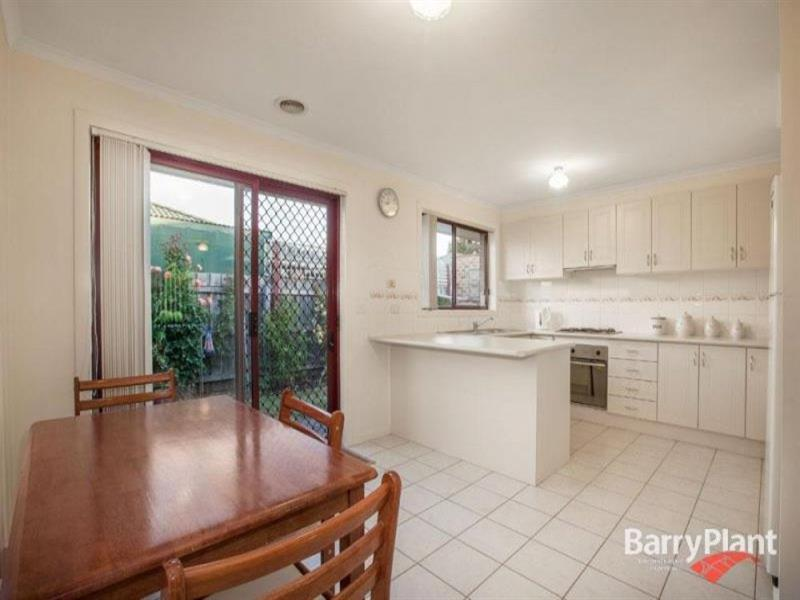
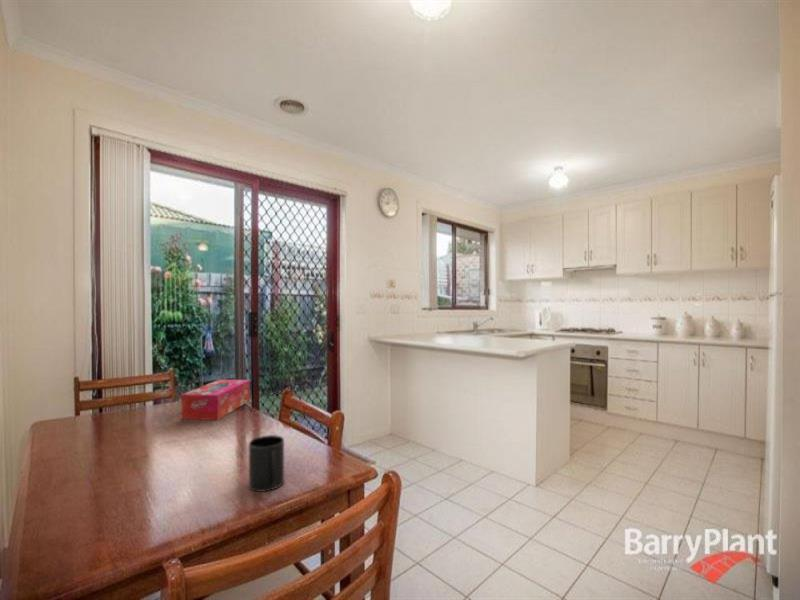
+ mug (268, 464)
+ tissue box (218, 398)
